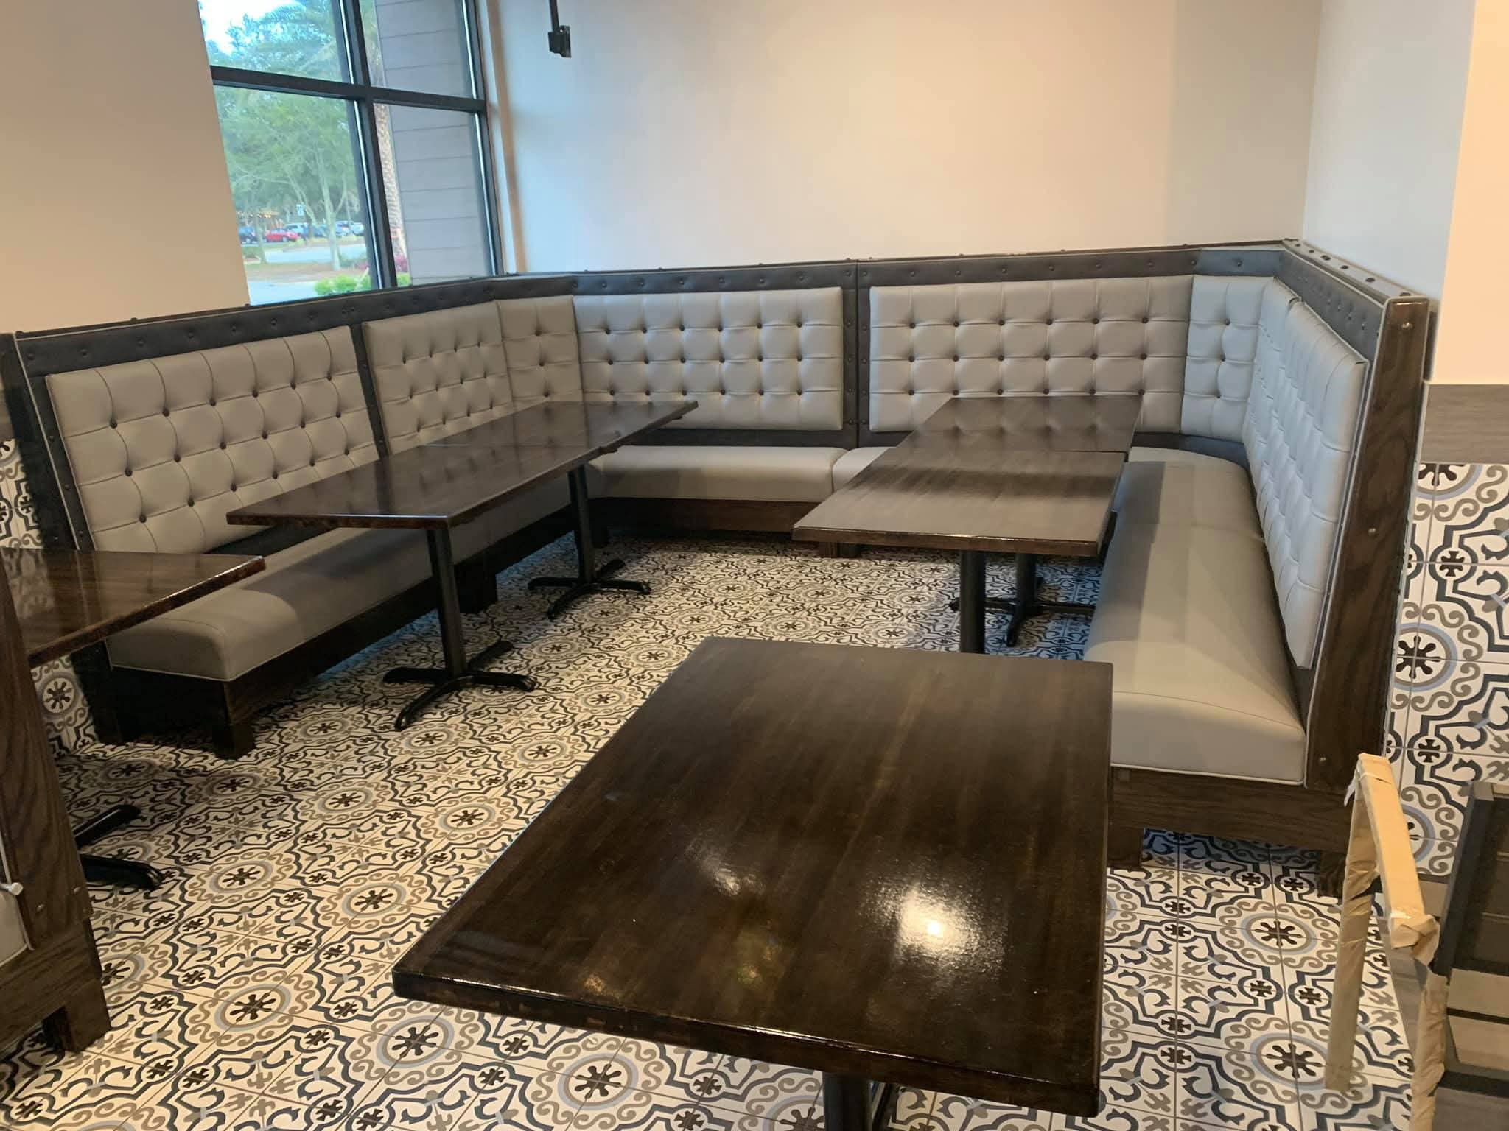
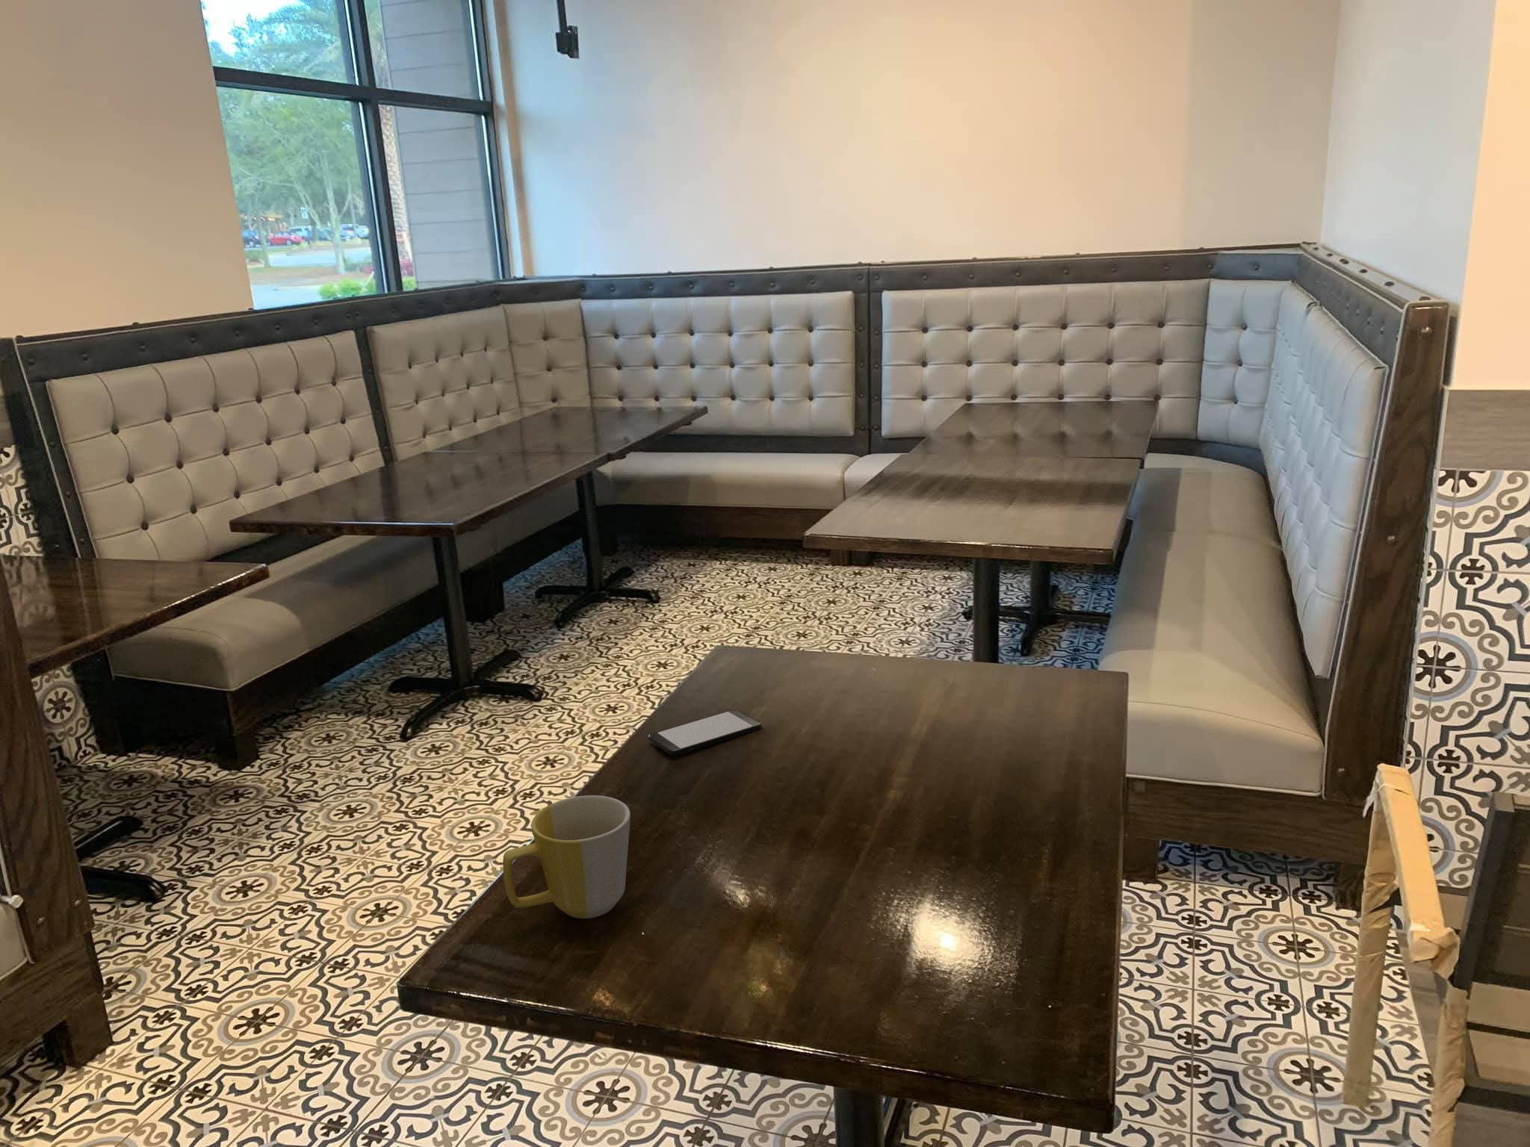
+ smartphone (705, 731)
+ mug (569, 864)
